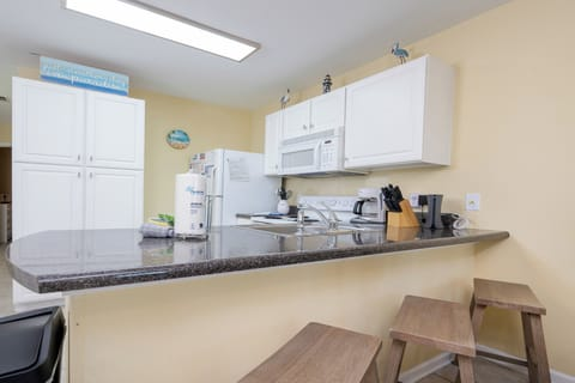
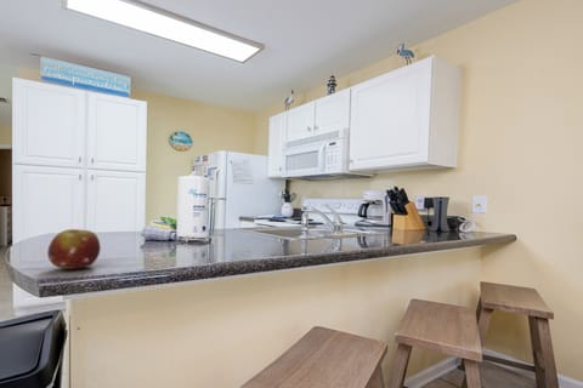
+ fruit (74, 249)
